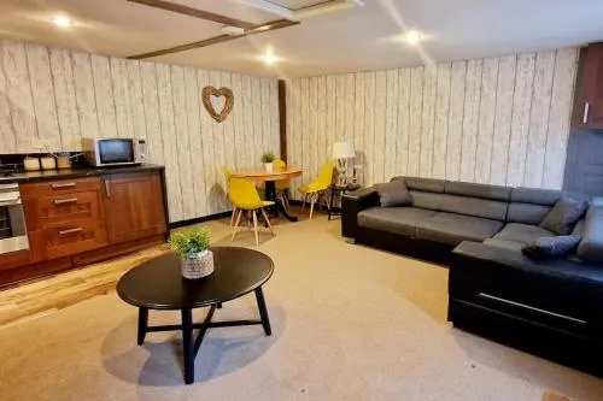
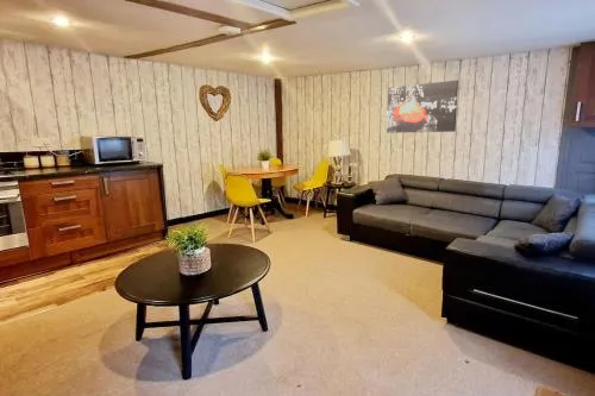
+ wall art (419, 108)
